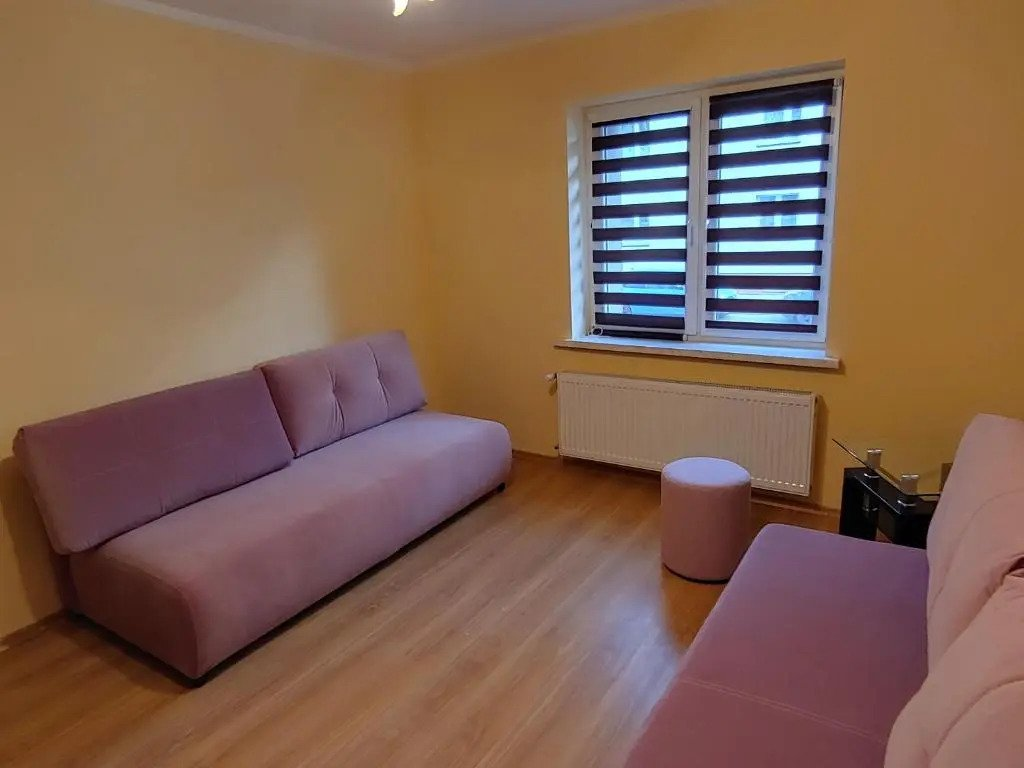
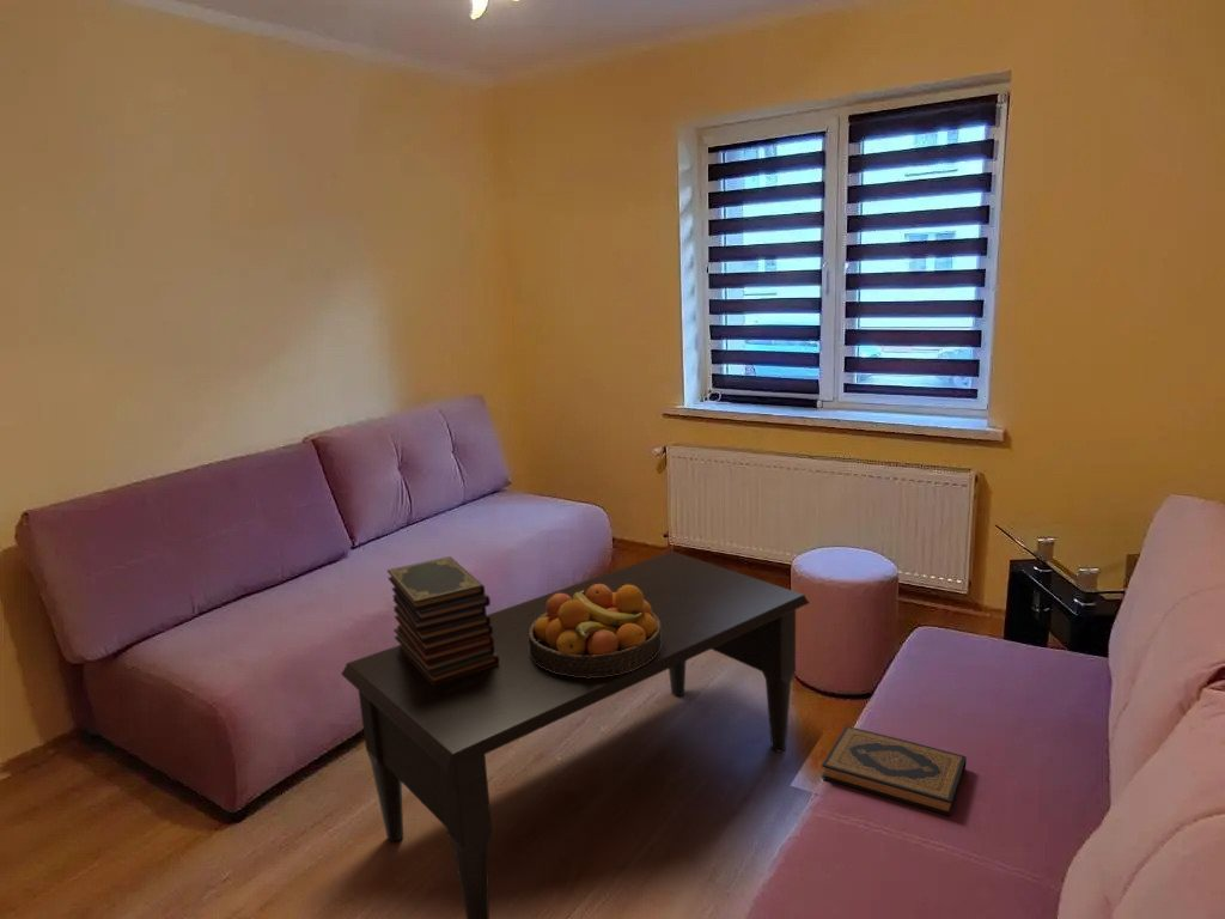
+ fruit bowl (593, 616)
+ book stack (439, 616)
+ coffee table (591, 704)
+ hardback book (894, 766)
